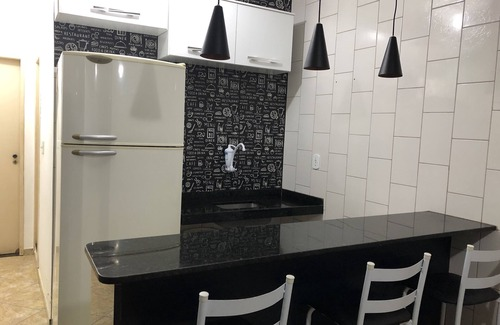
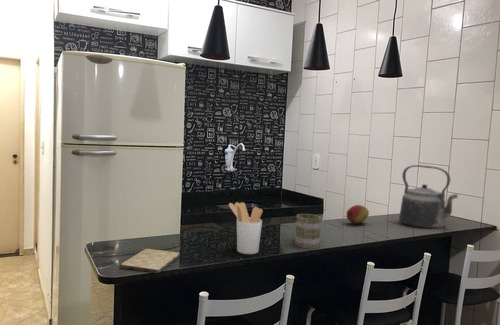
+ mug (305, 229)
+ utensil holder (244, 226)
+ fruit (357, 214)
+ kettle (428, 195)
+ cutting board (151, 259)
